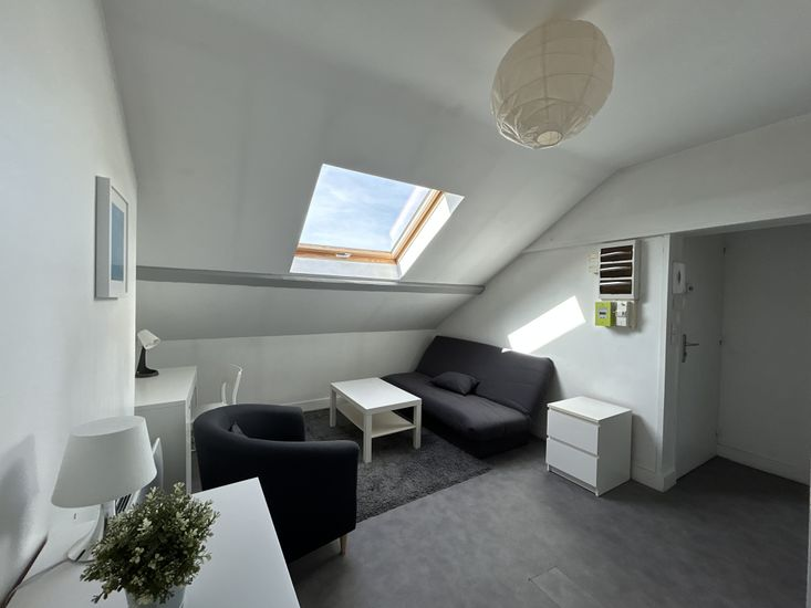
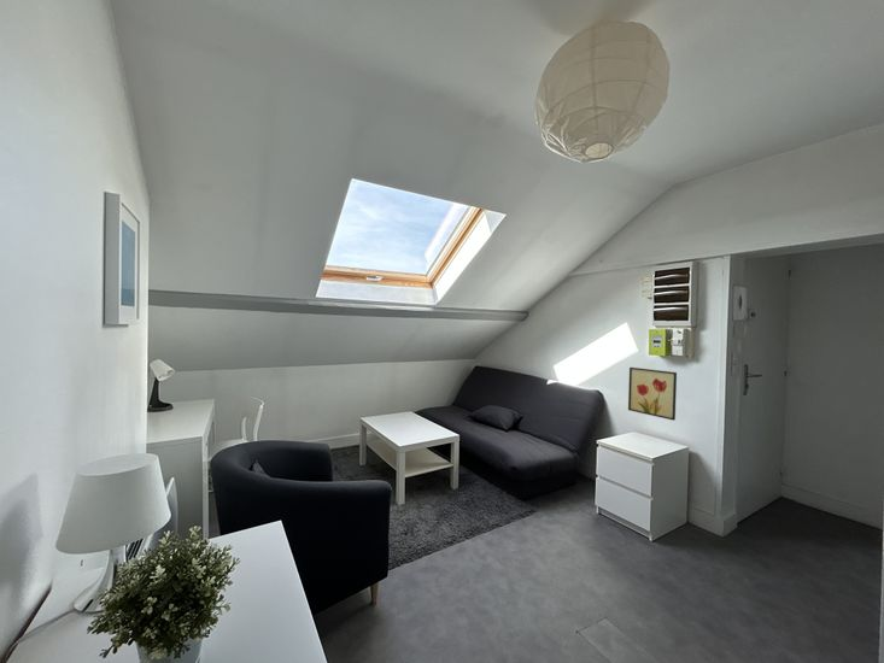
+ wall art (651, 392)
